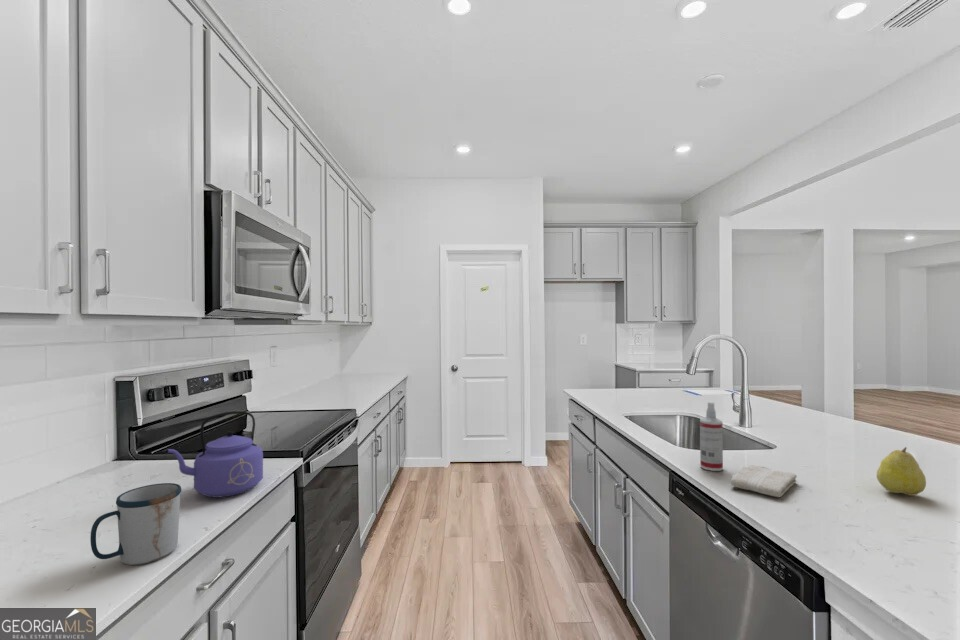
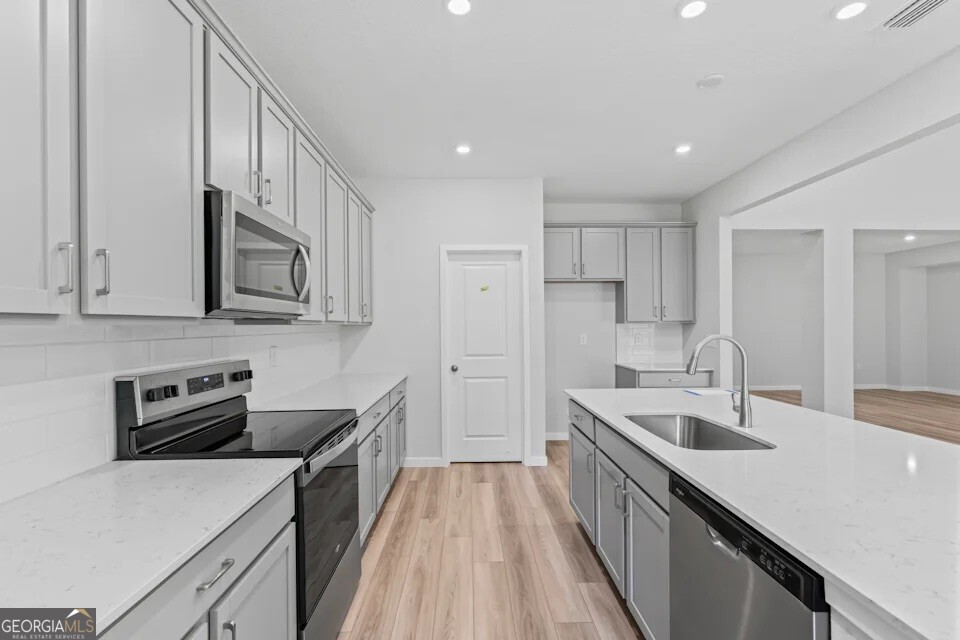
- kettle (217, 452)
- spray bottle (711, 434)
- mug (142, 524)
- fruit (900, 470)
- washcloth (764, 479)
